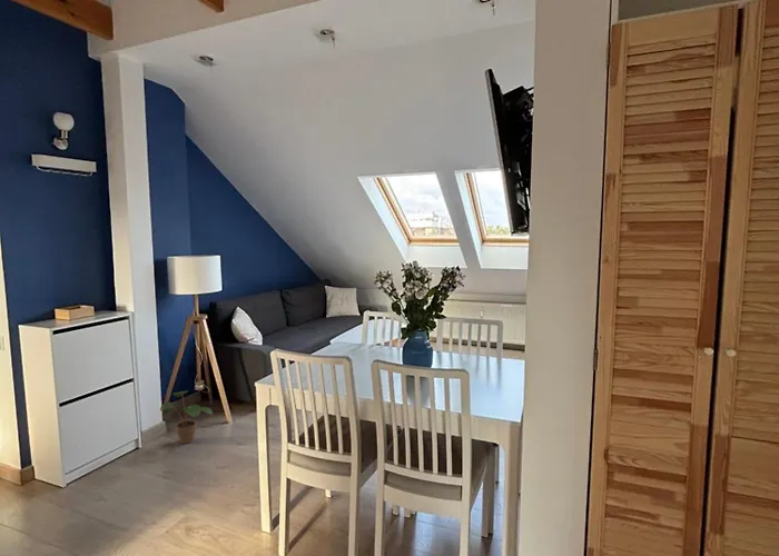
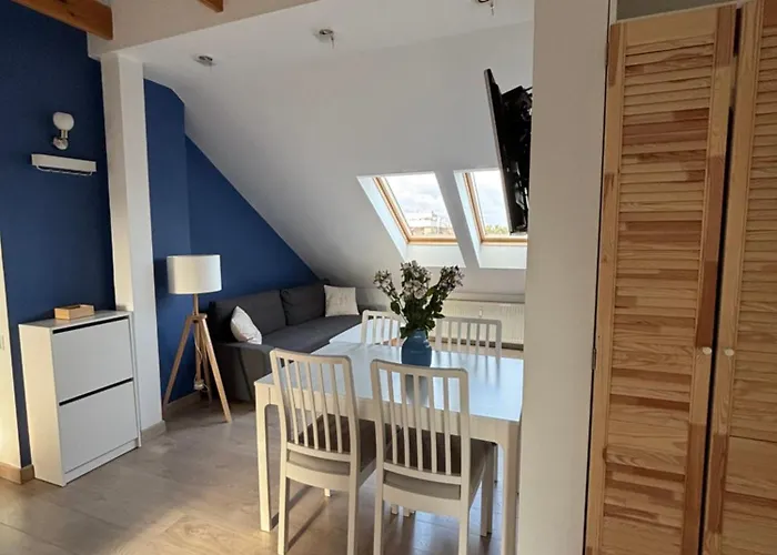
- potted plant (185, 418)
